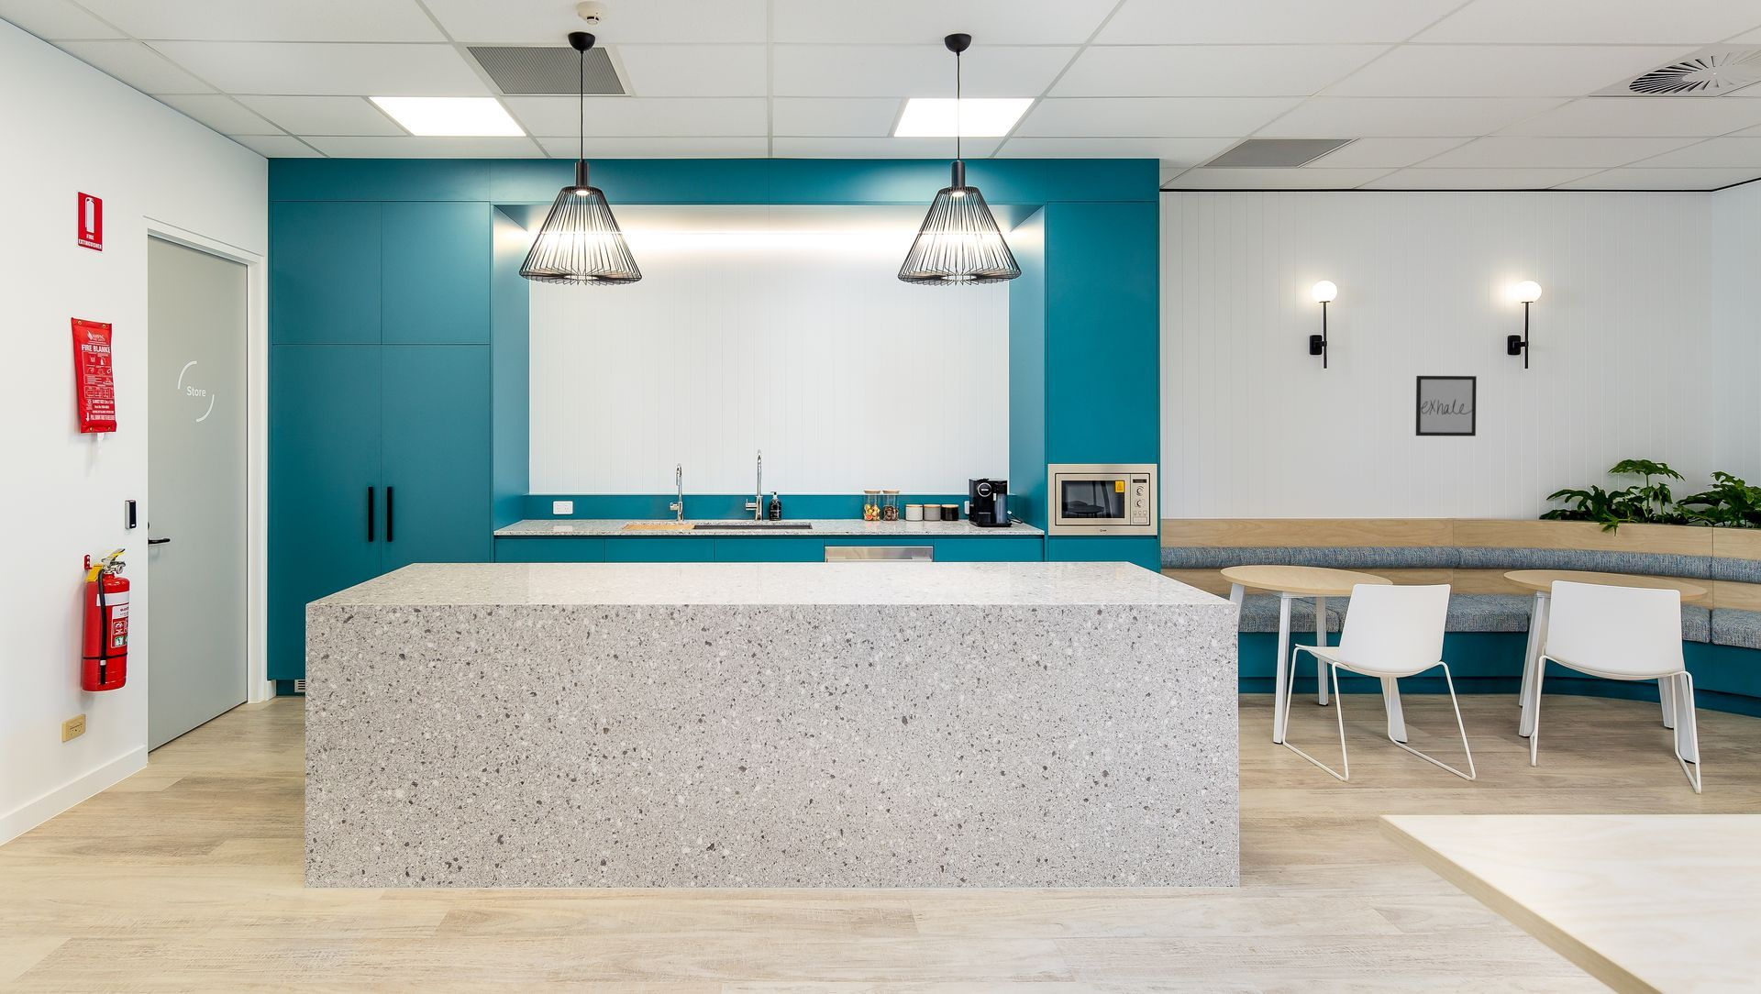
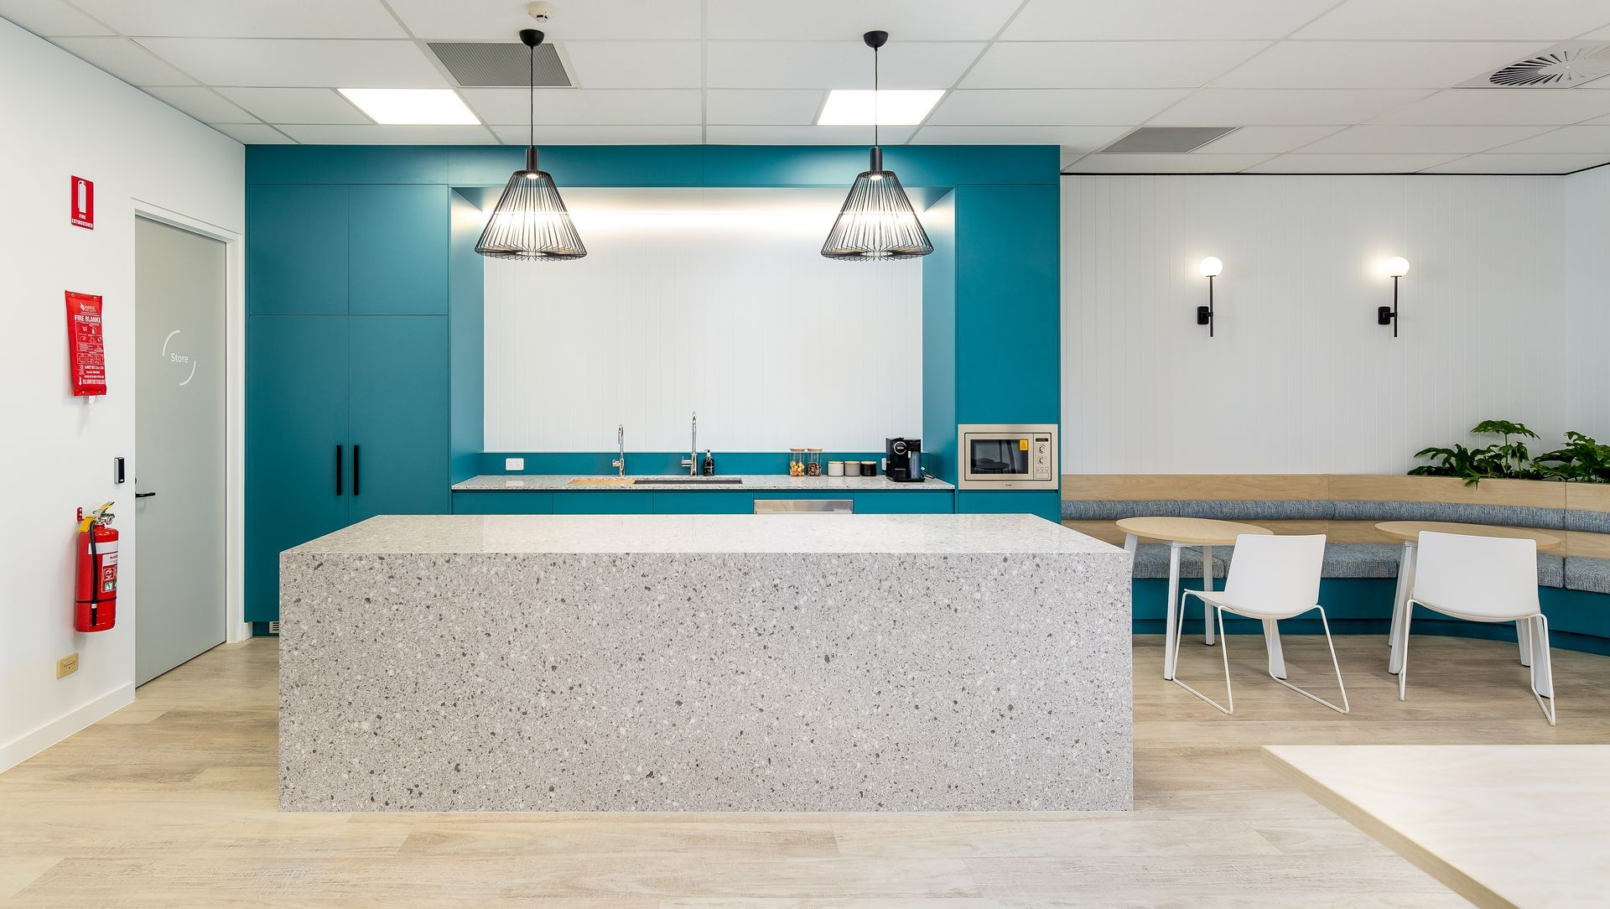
- wall art (1445, 405)
